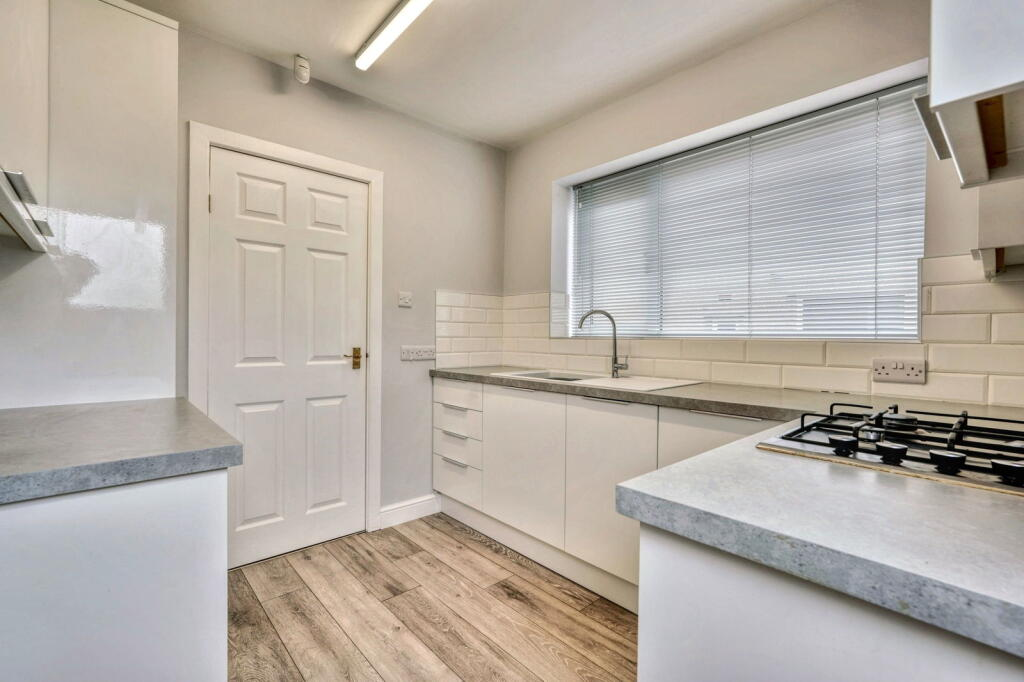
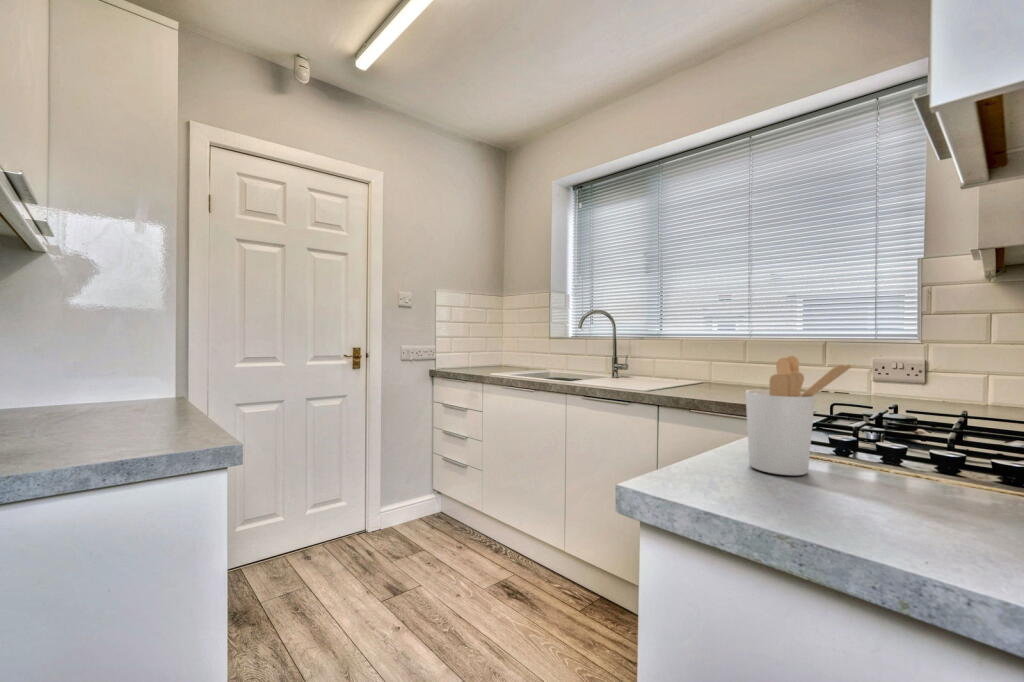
+ utensil holder (797, 414)
